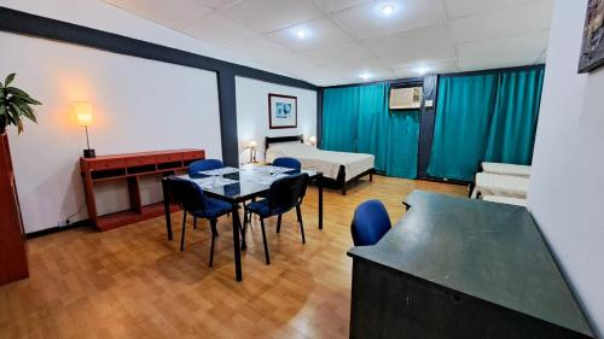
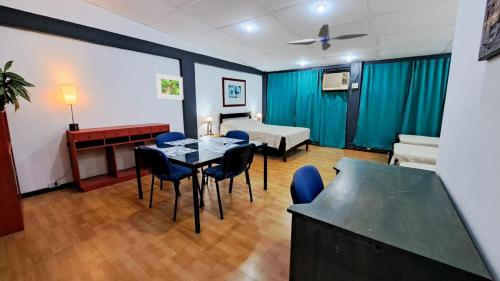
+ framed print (170, 87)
+ ceiling fan (325, 38)
